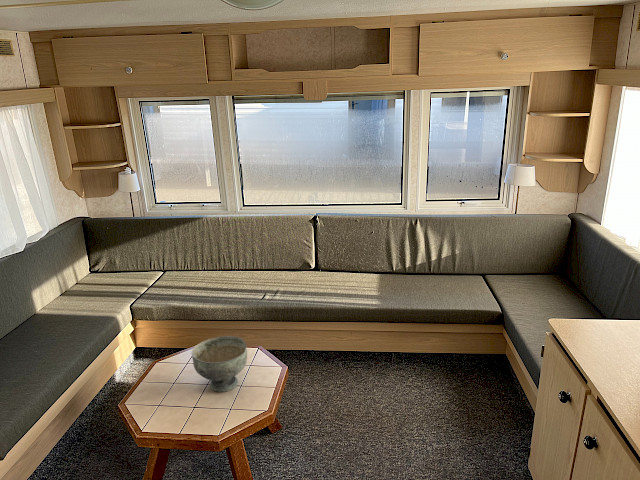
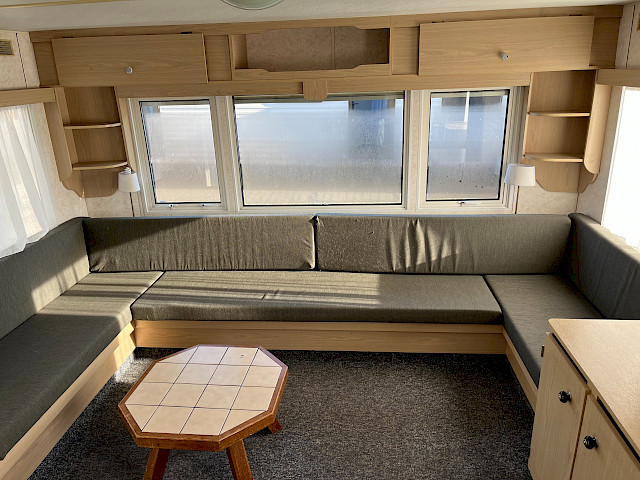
- decorative bowl (221, 366)
